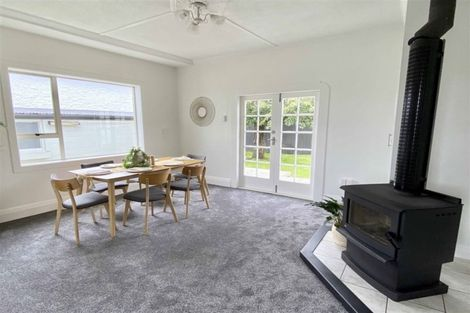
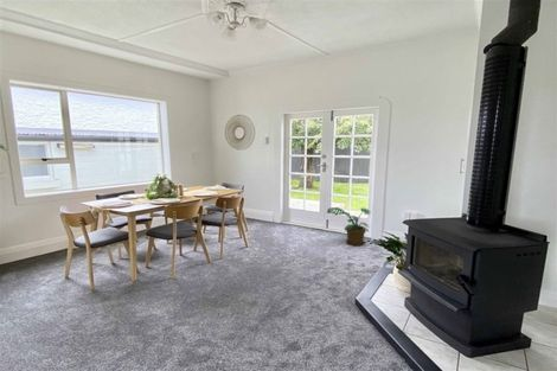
+ potted plant (350, 224)
